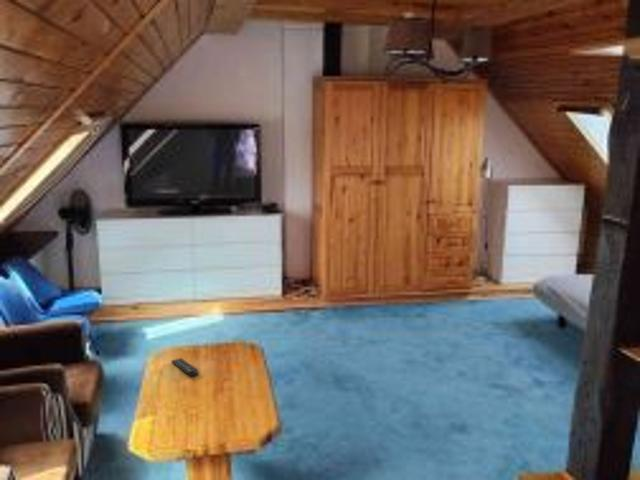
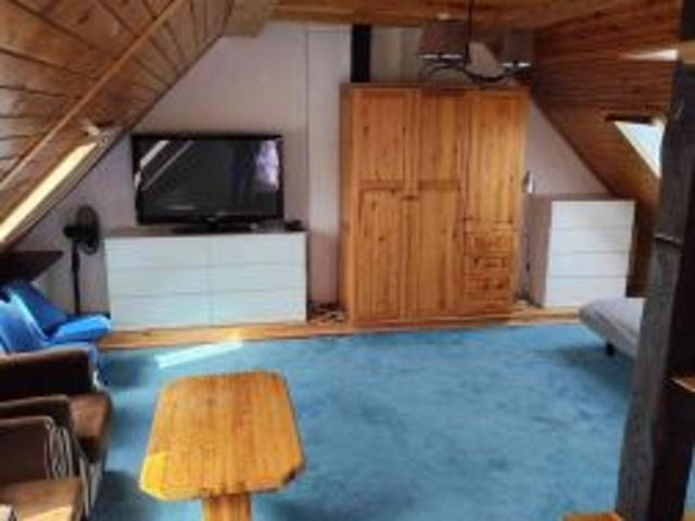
- remote control (184, 366)
